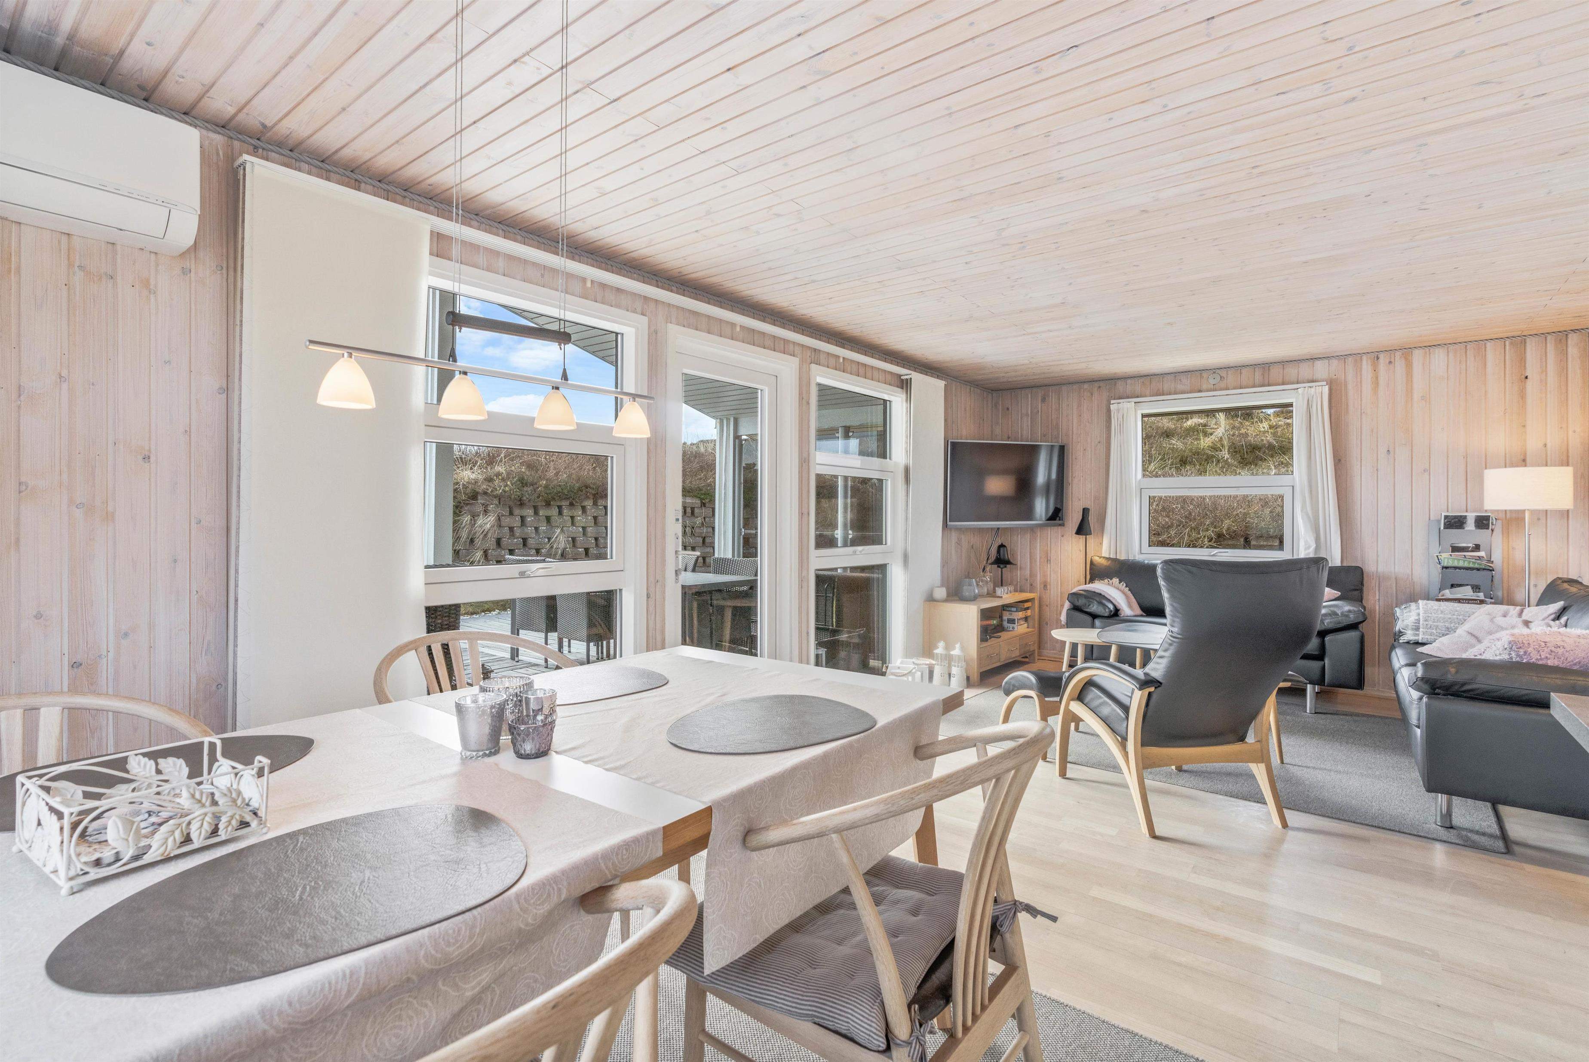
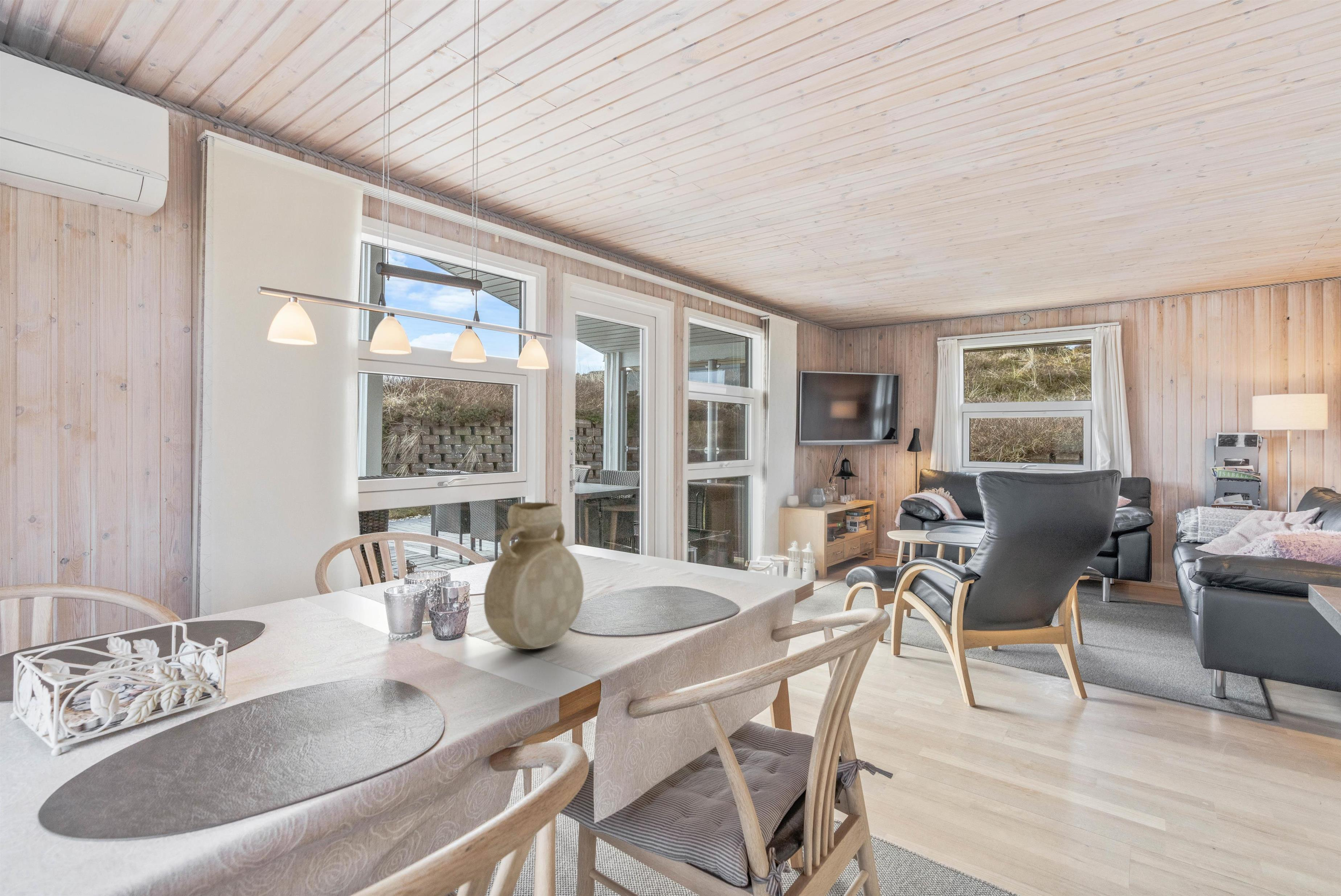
+ vase (536, 575)
